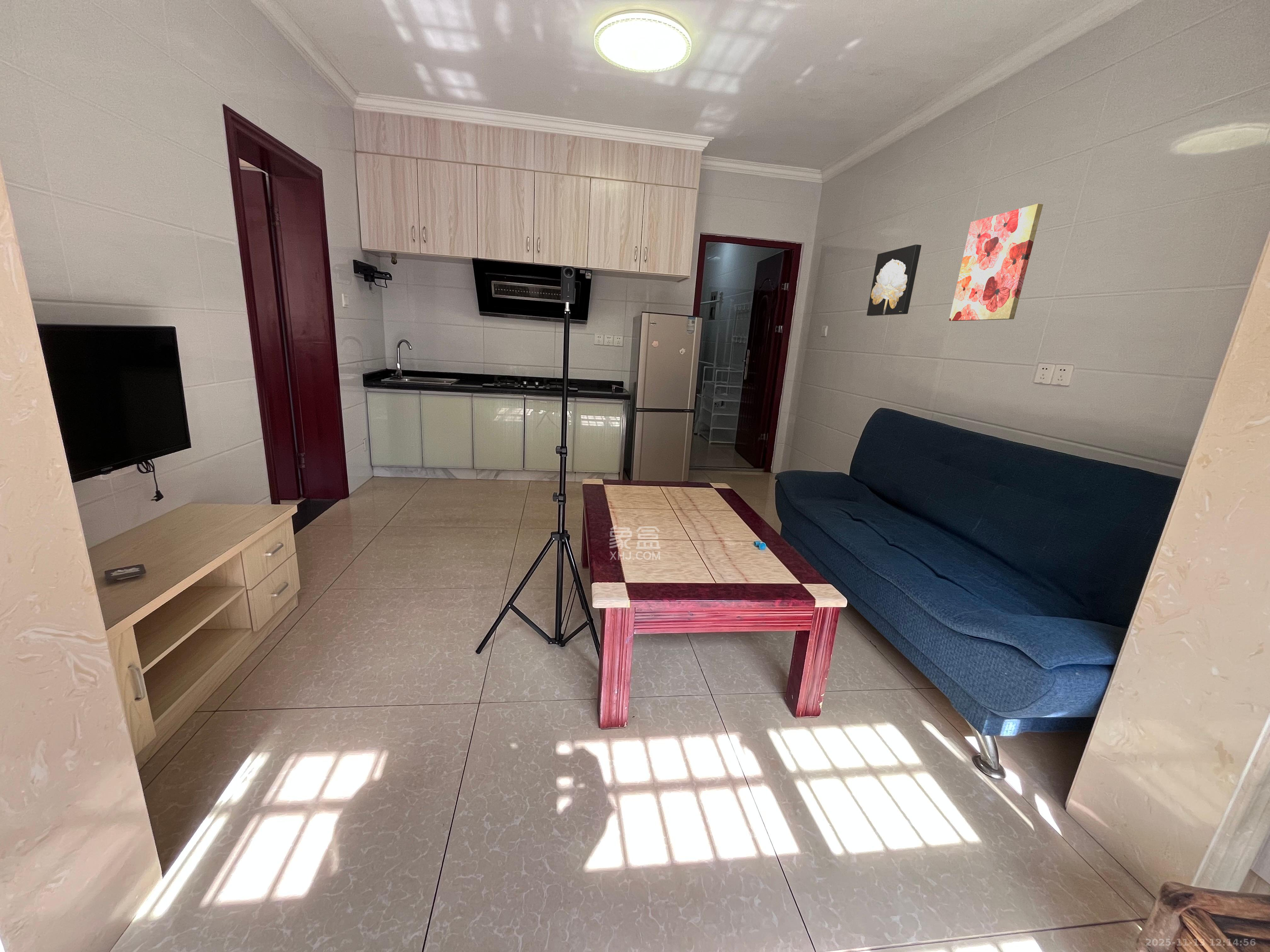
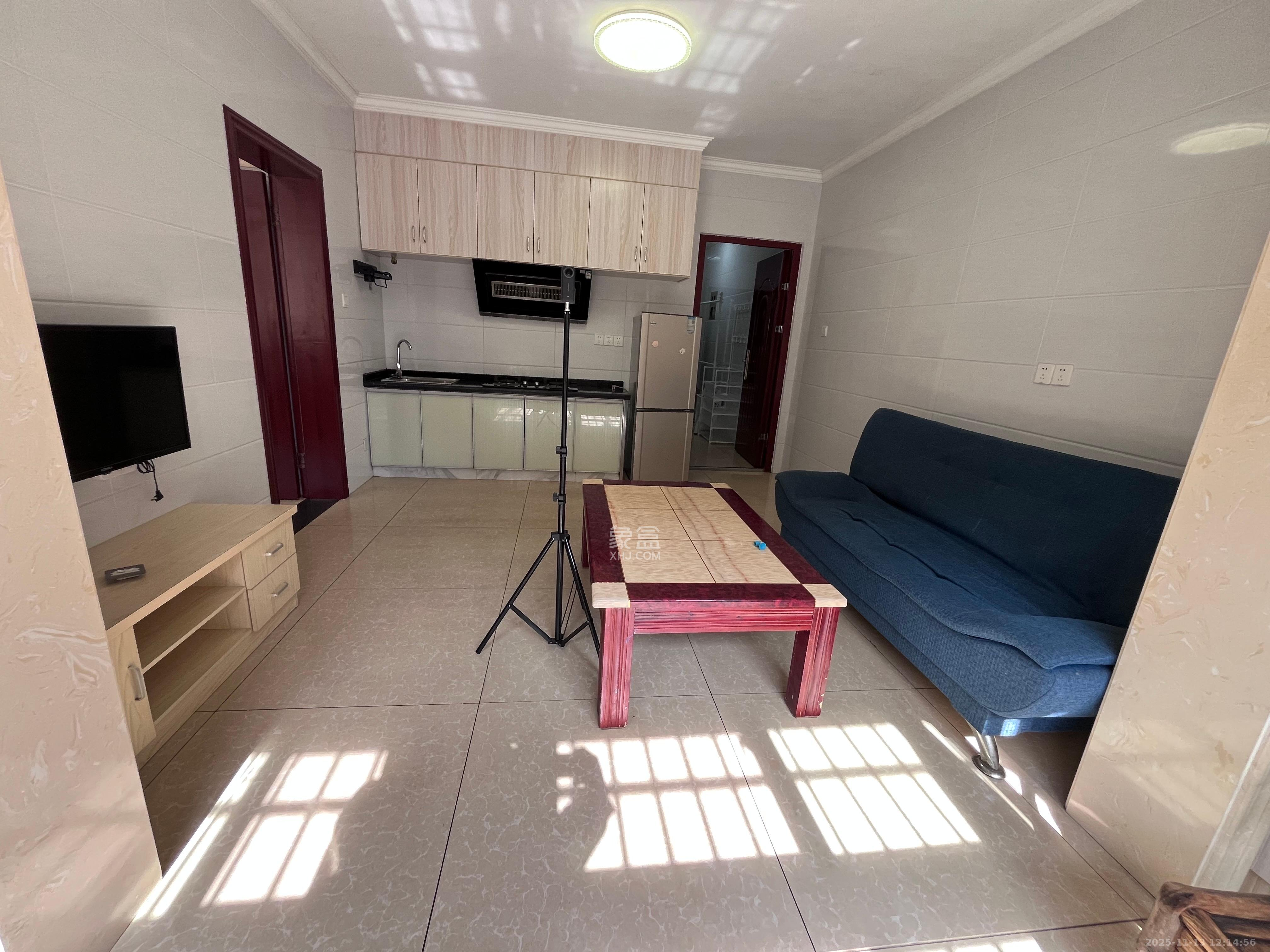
- wall art (892, 283)
- wall art (991, 268)
